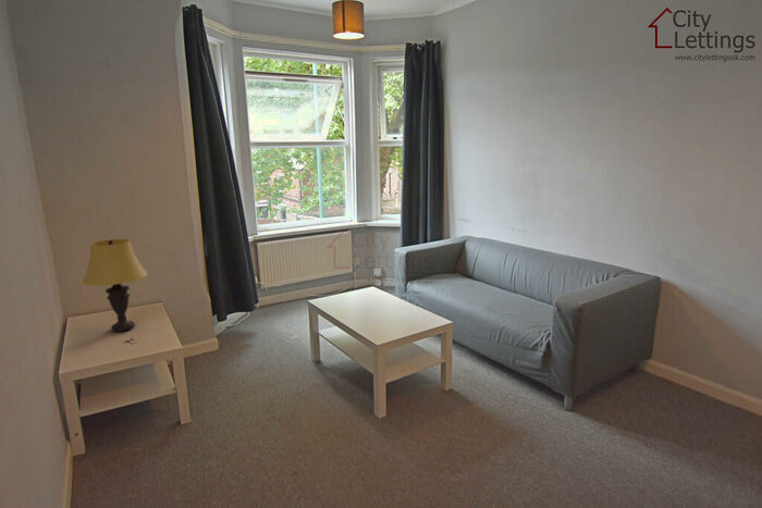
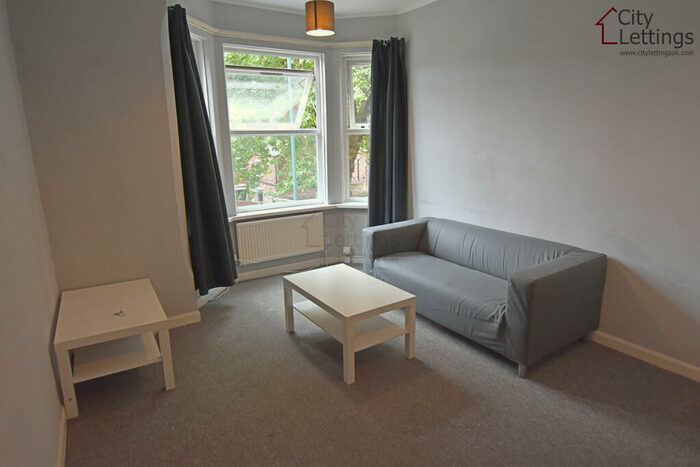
- table lamp (116, 285)
